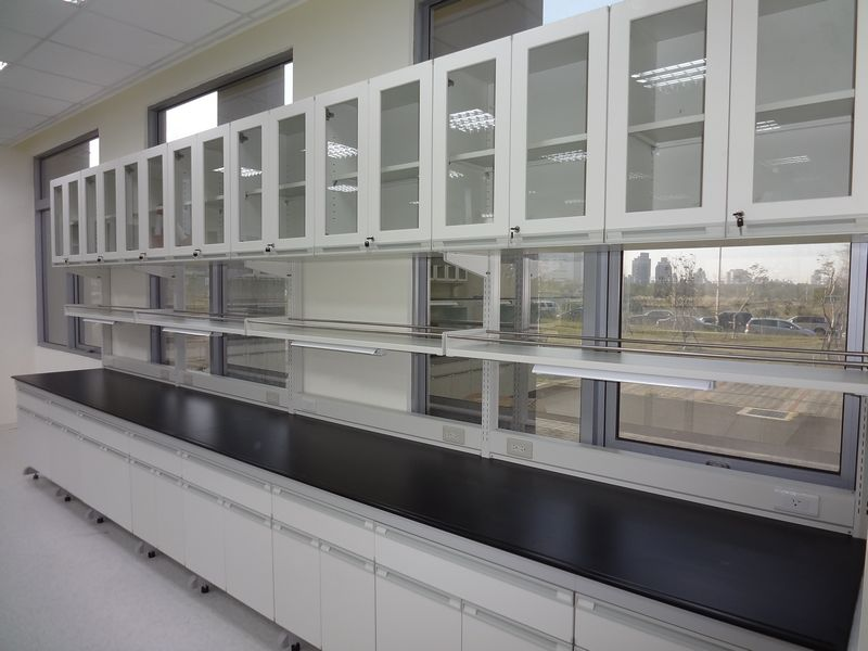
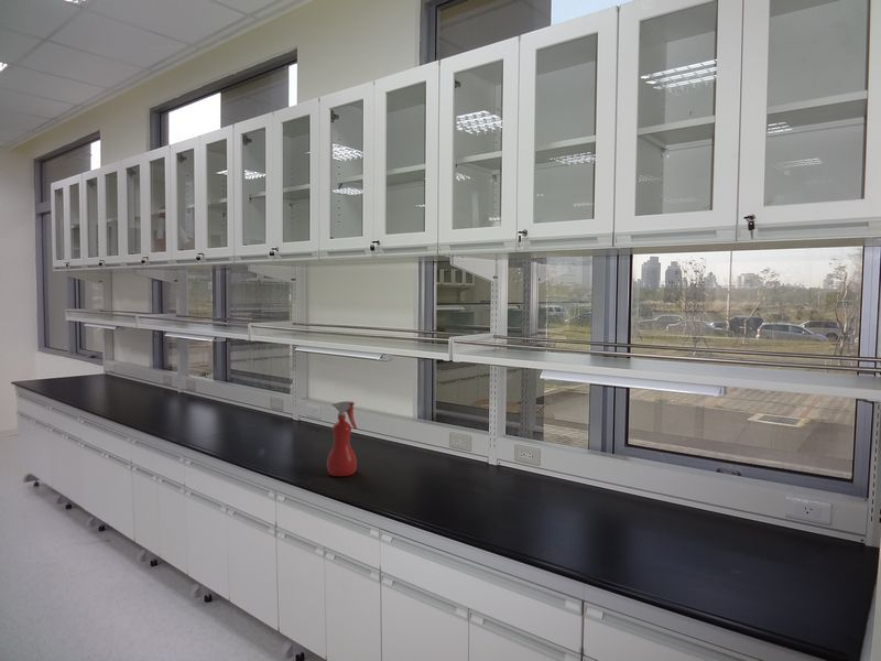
+ spray bottle (344, 436)
